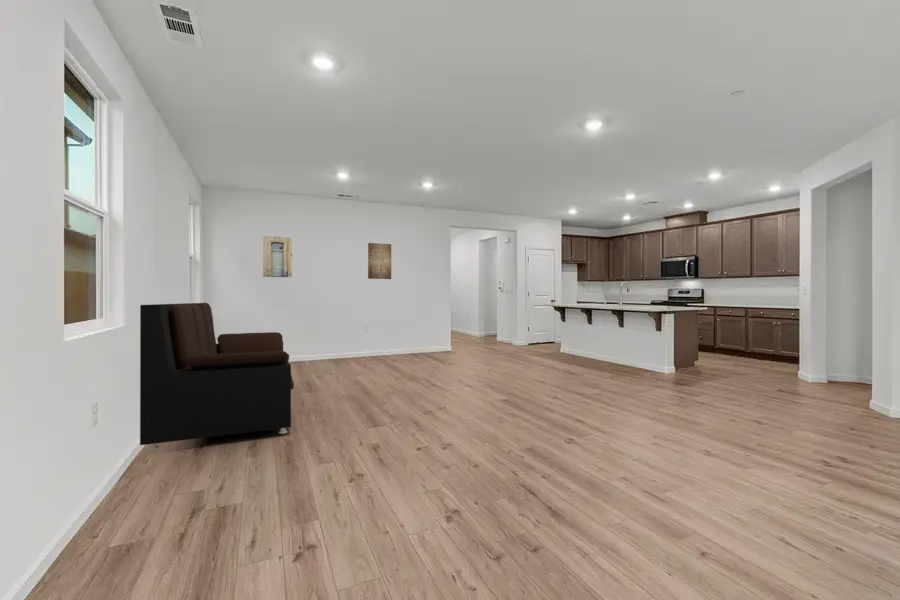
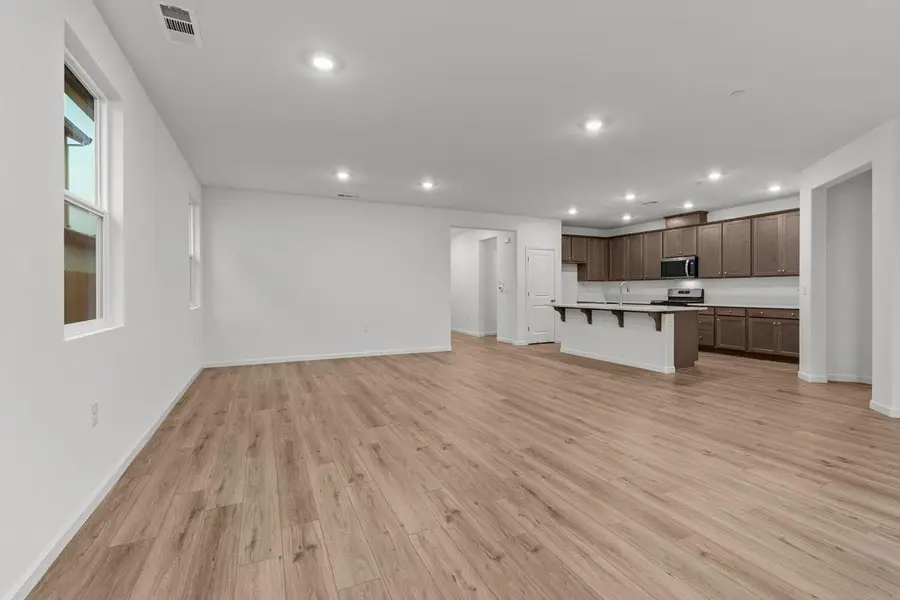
- wall art (379, 261)
- sofa (234, 355)
- wall art (277, 257)
